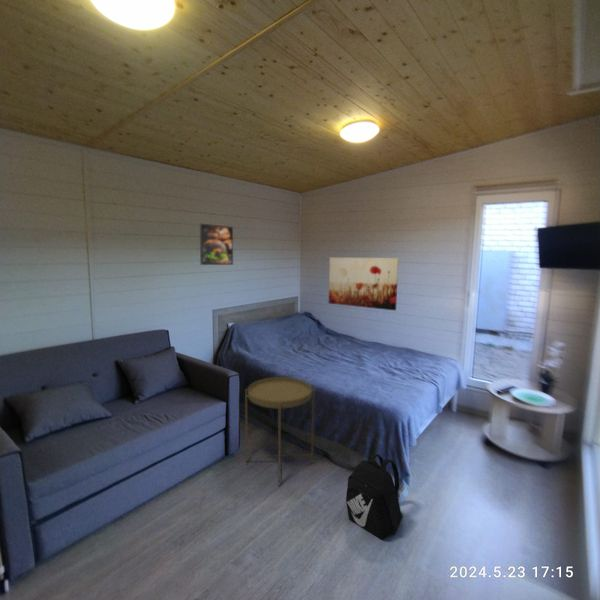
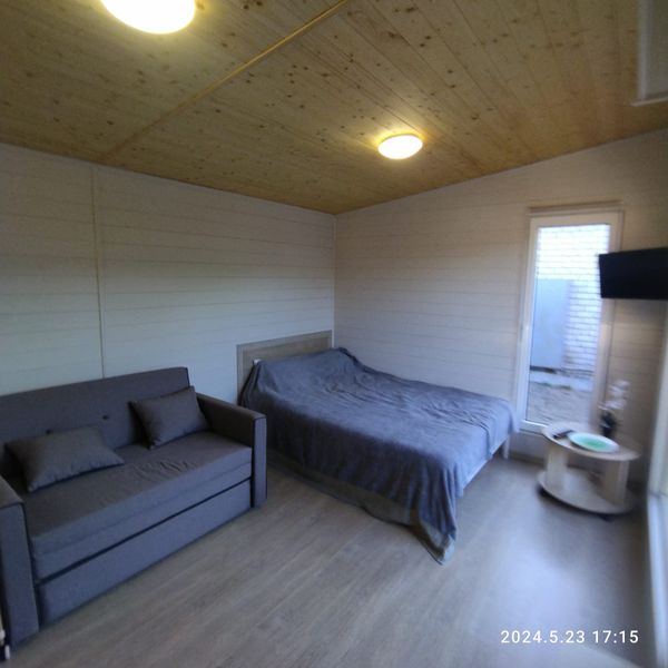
- side table (279, 426)
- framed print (217, 245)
- backpack (376, 487)
- wall art (361, 282)
